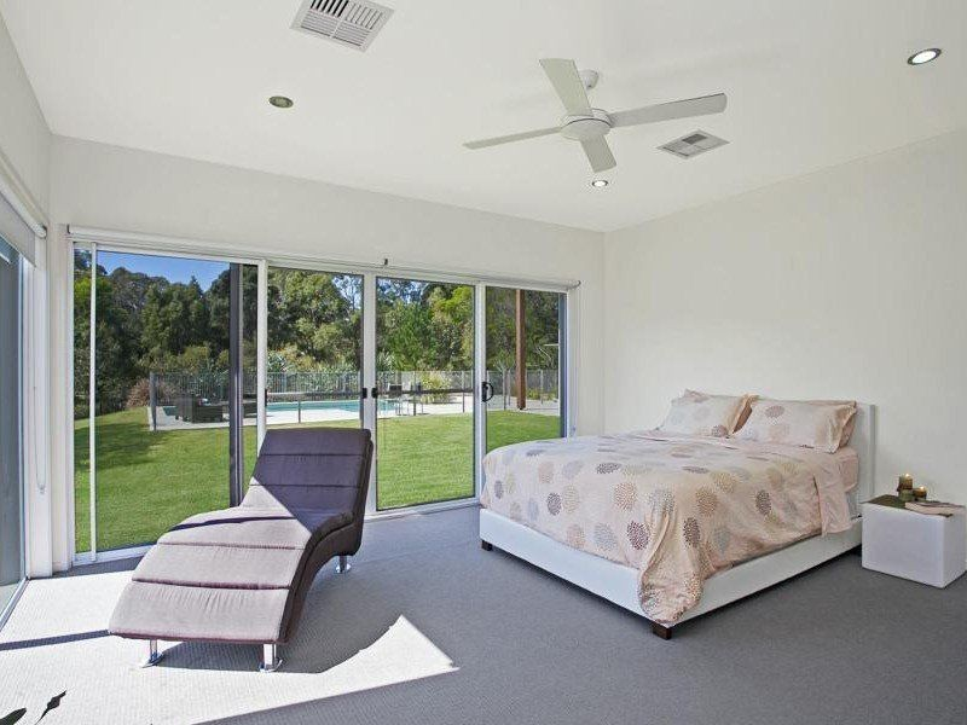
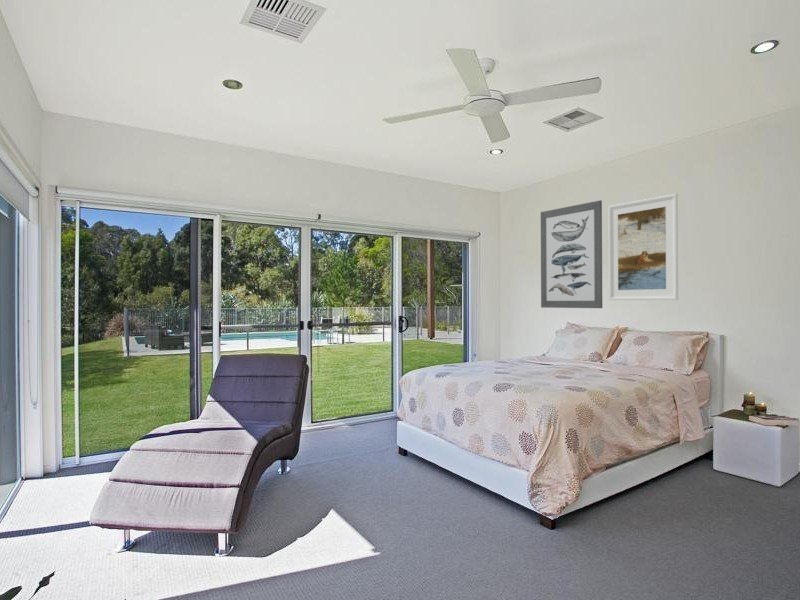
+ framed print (641, 250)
+ wall art (569, 257)
